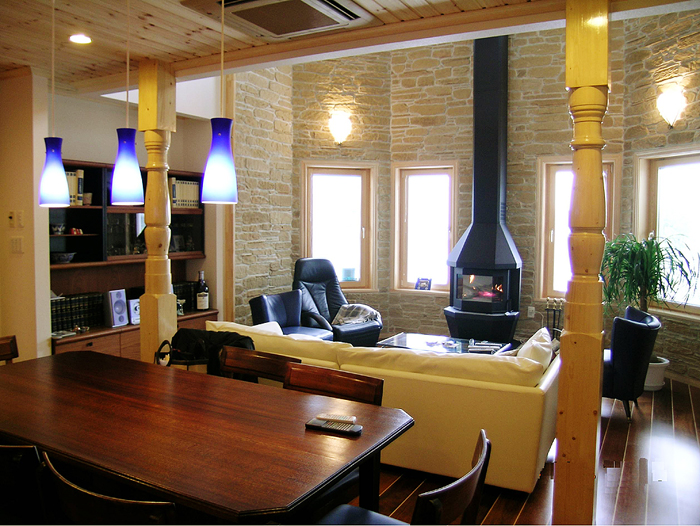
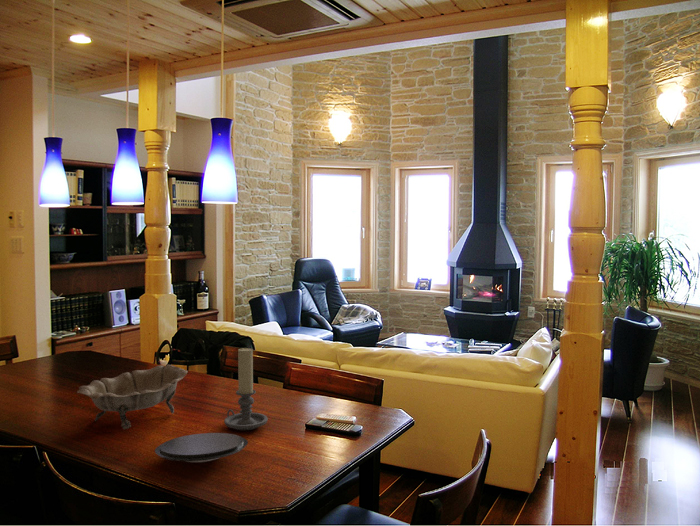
+ plate (202, 449)
+ candle holder (243, 386)
+ decorative bowl (136, 396)
